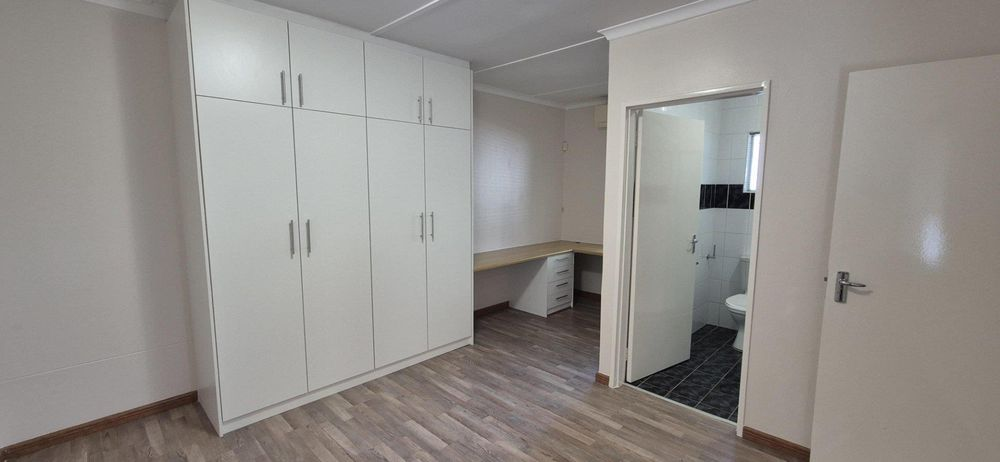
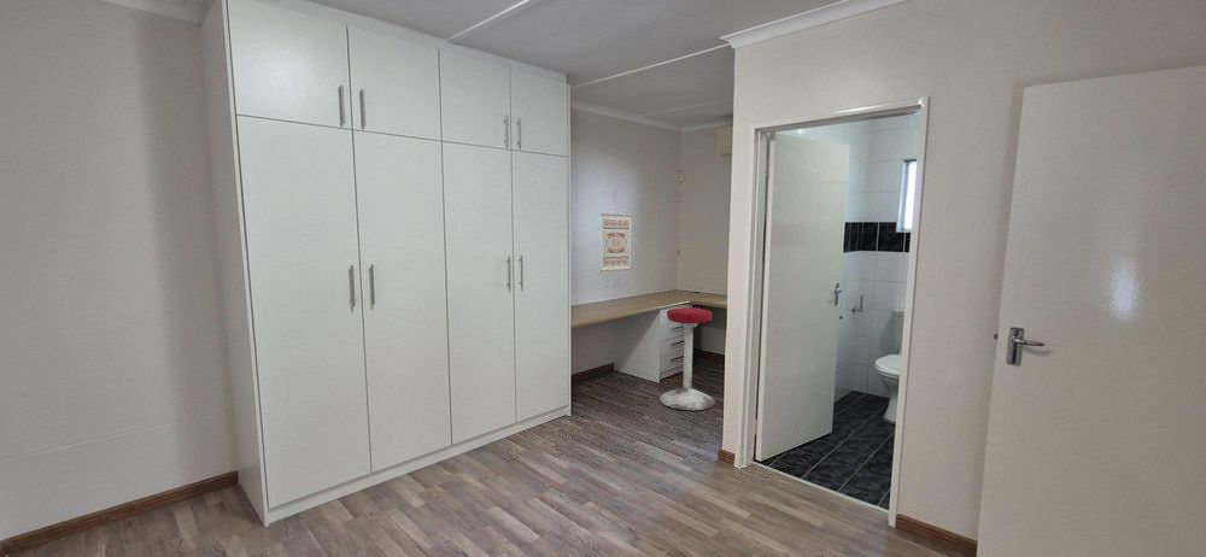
+ stool (687, 356)
+ wall art (615, 242)
